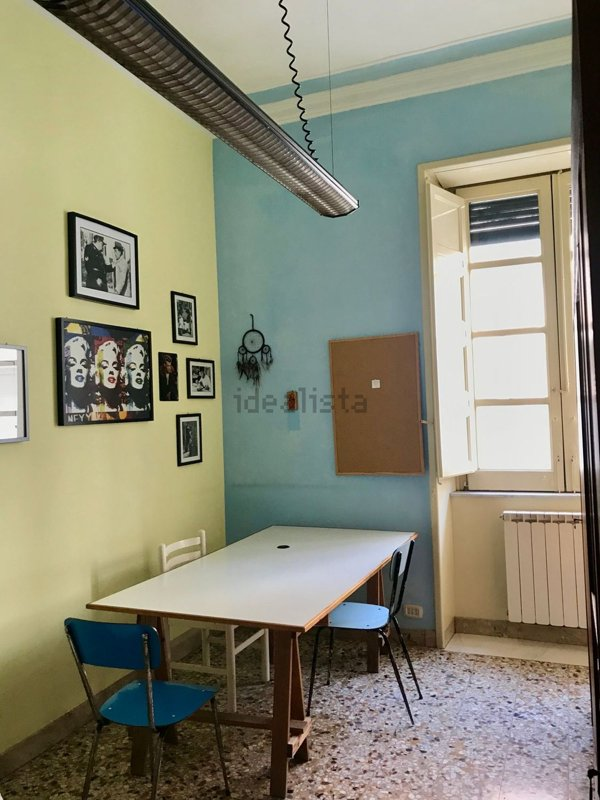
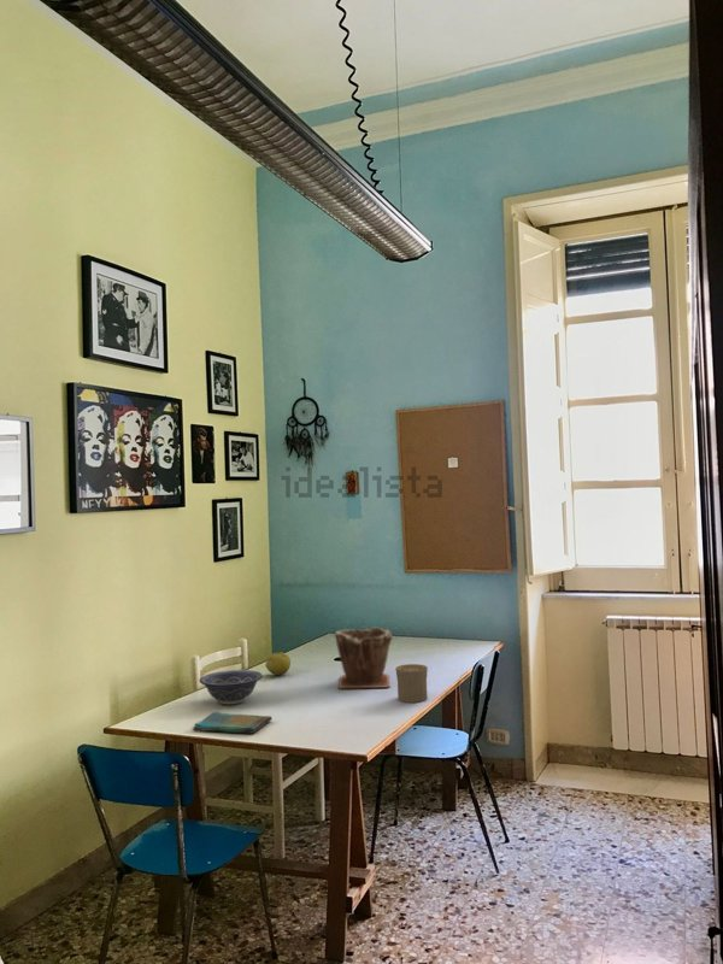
+ plant pot (363, 656)
+ decorative bowl (231, 688)
+ cup (412, 682)
+ dish towel (233, 722)
+ fruit (278, 664)
